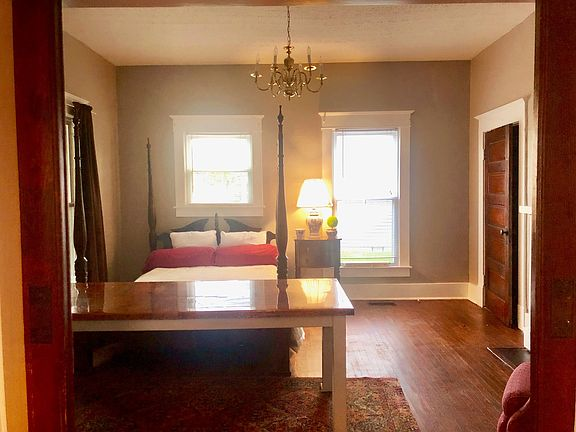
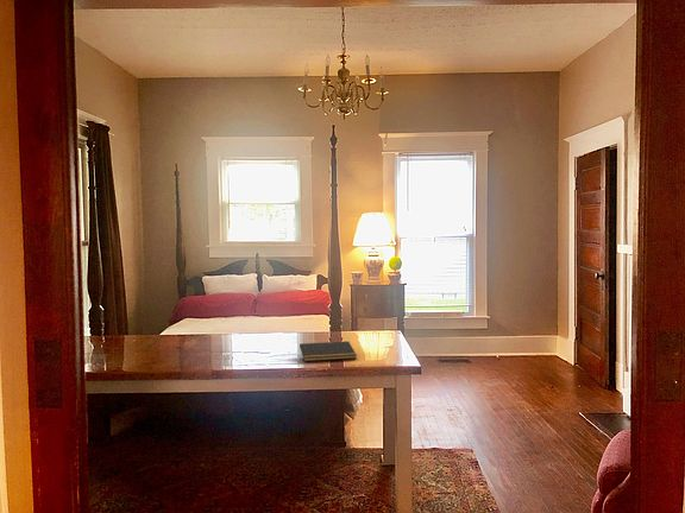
+ notepad (327, 350)
